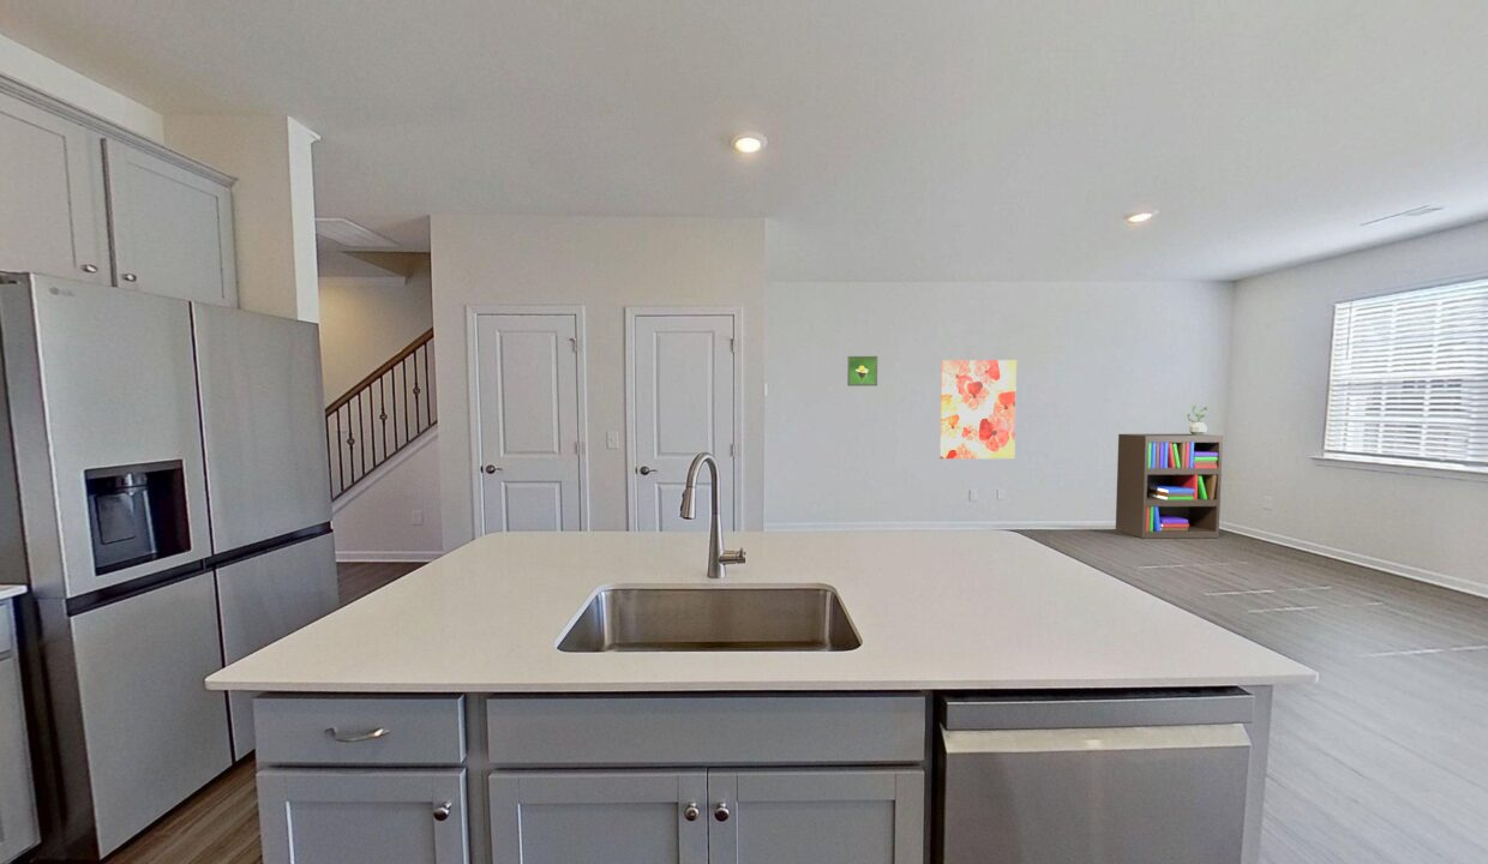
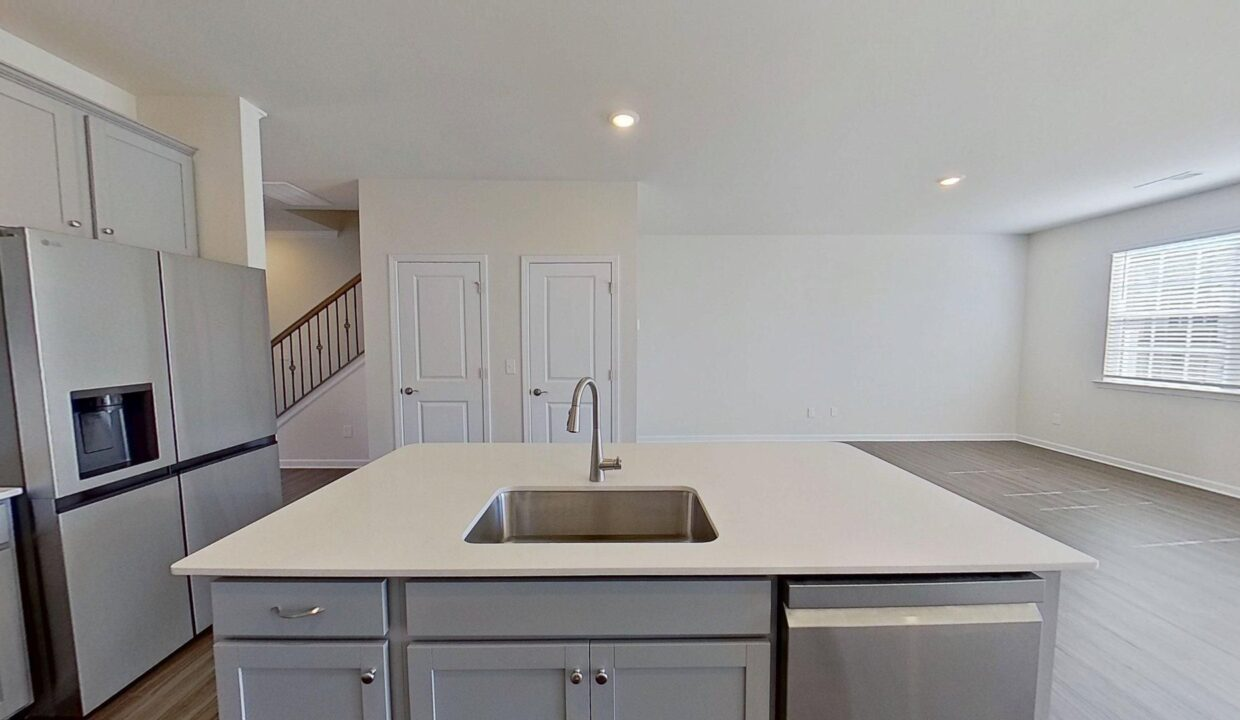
- potted plant (1198, 419)
- bookshelf (1166, 484)
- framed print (862, 371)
- wall art (977, 409)
